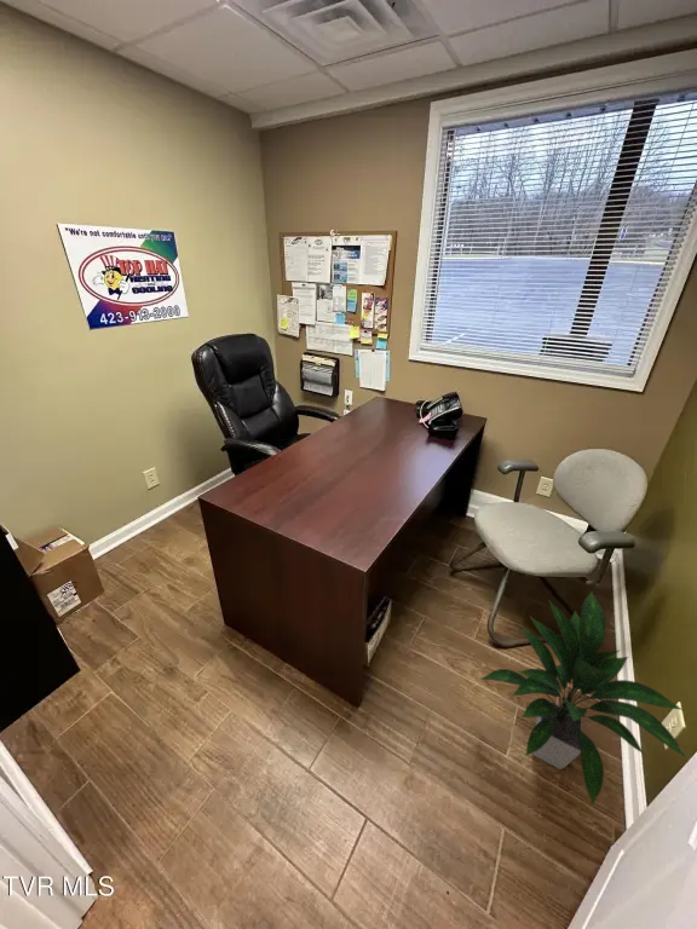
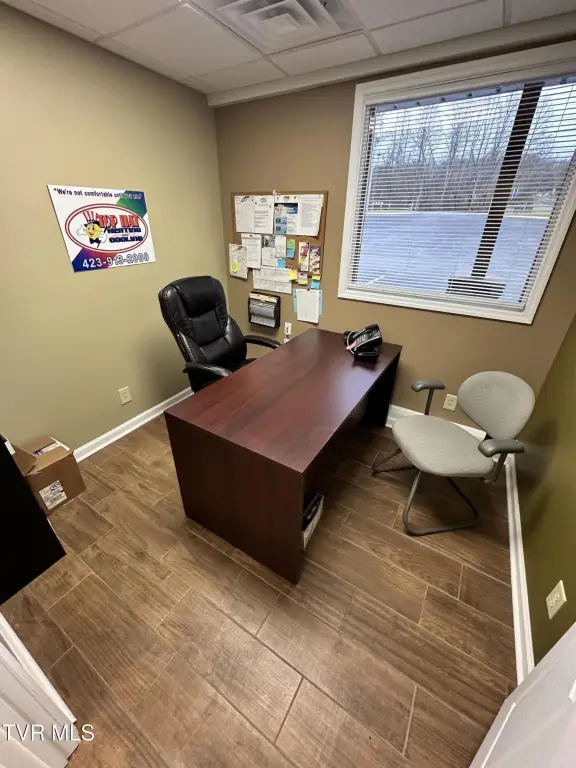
- indoor plant (569, 691)
